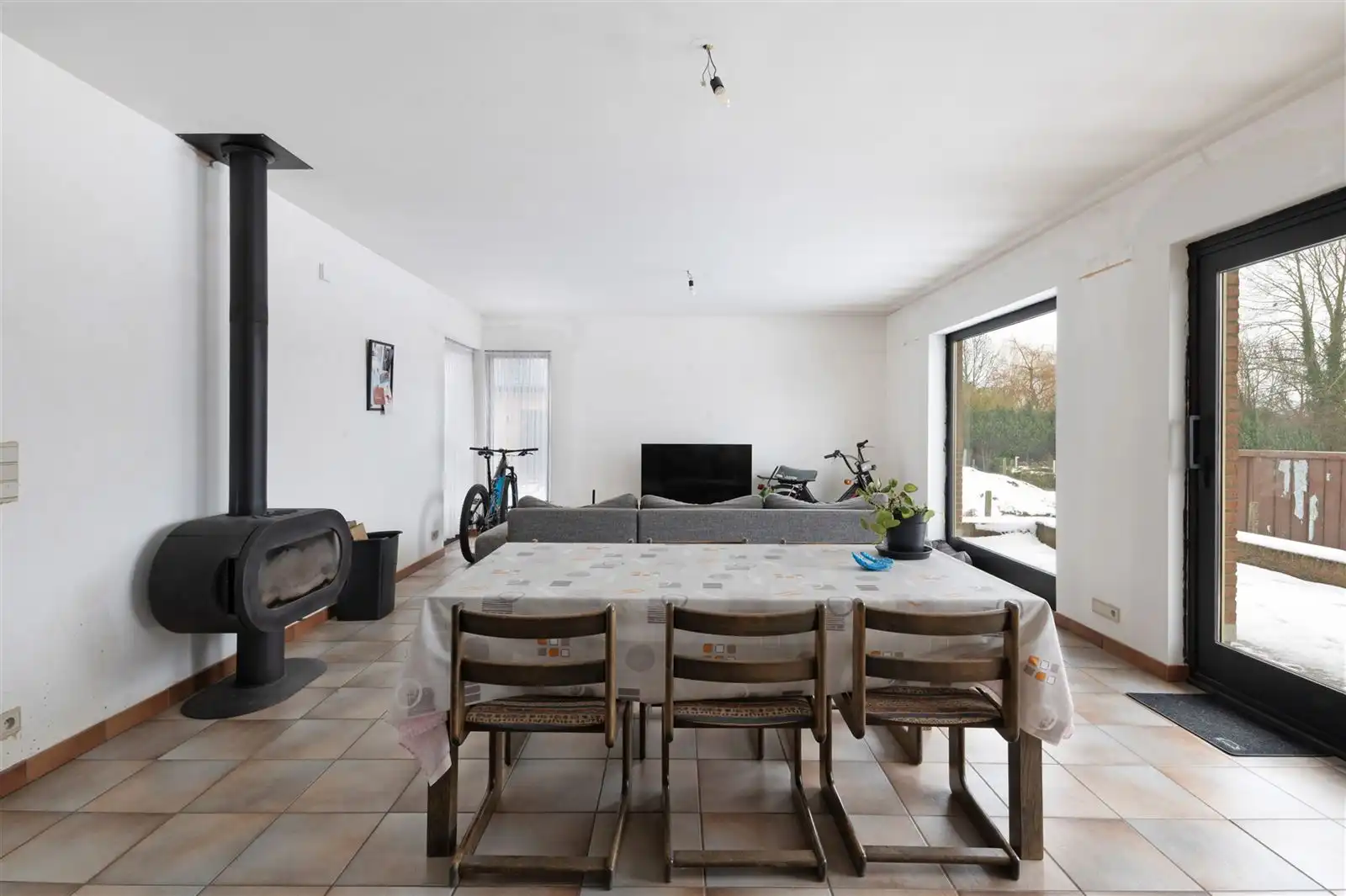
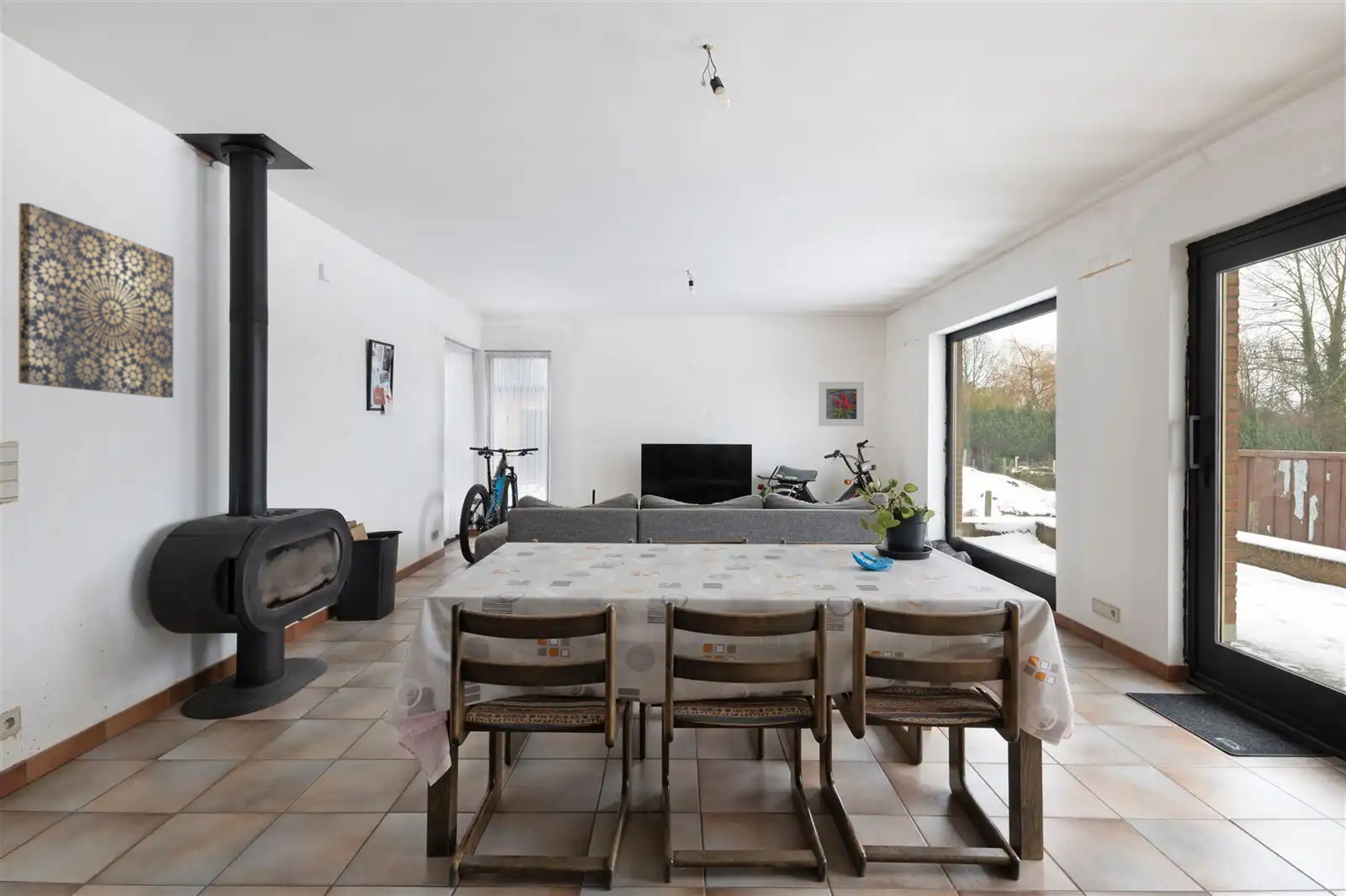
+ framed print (841, 404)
+ wall art (105, 312)
